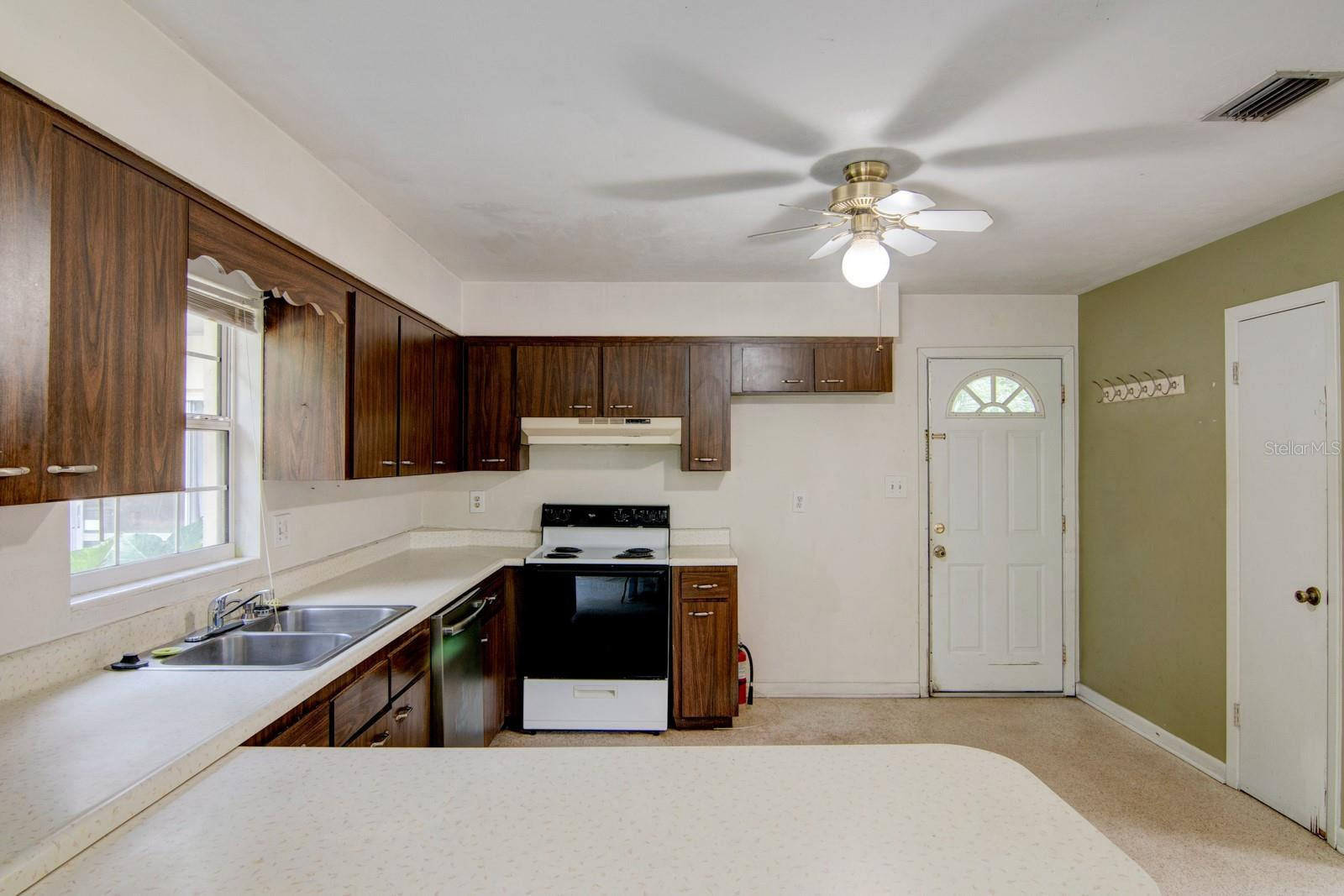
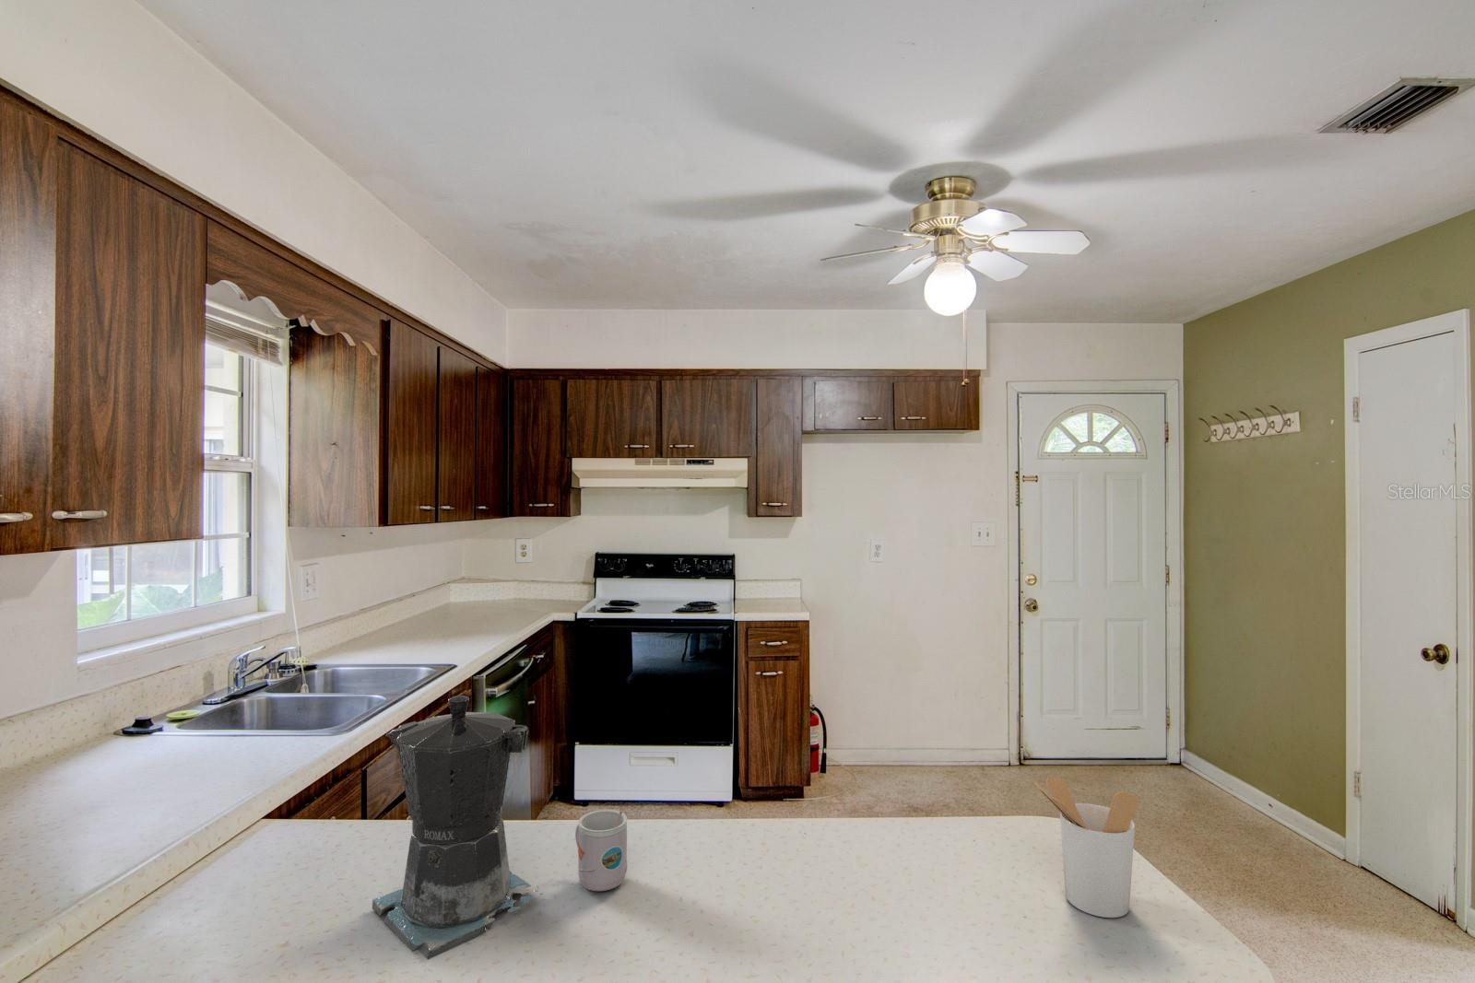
+ mug (597, 840)
+ coffee maker (459, 801)
+ utensil holder (1082, 841)
